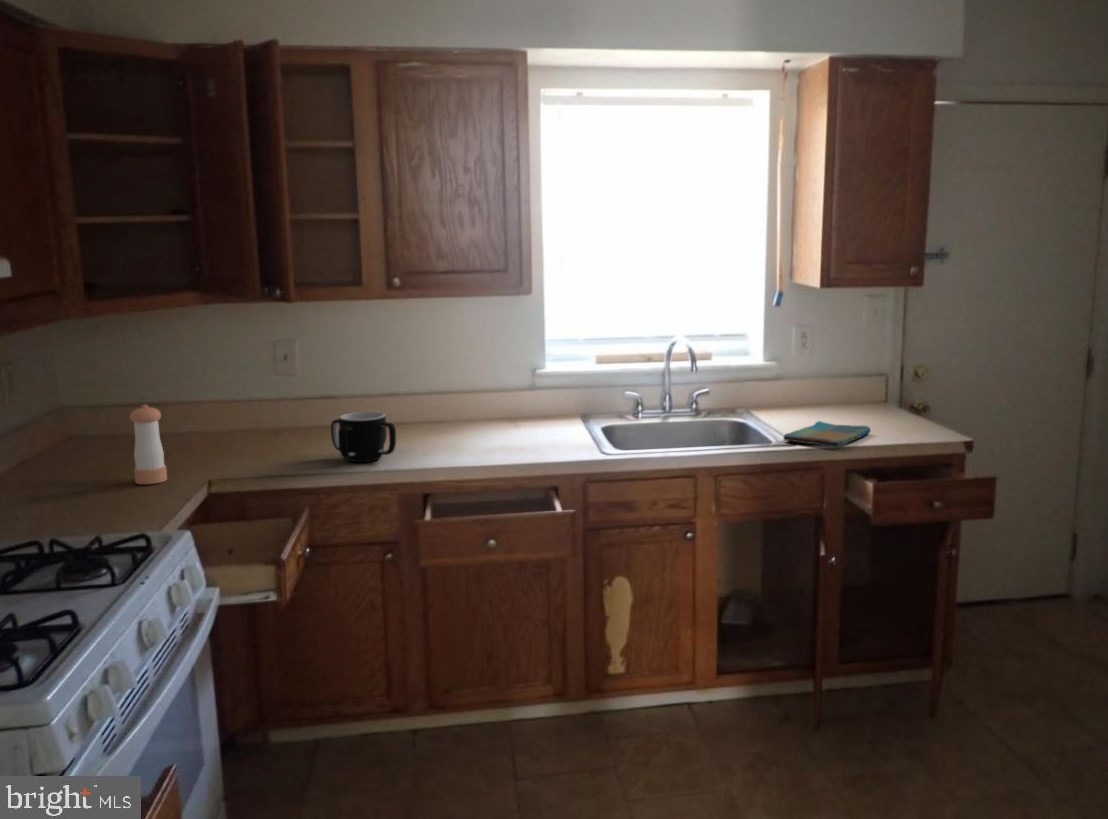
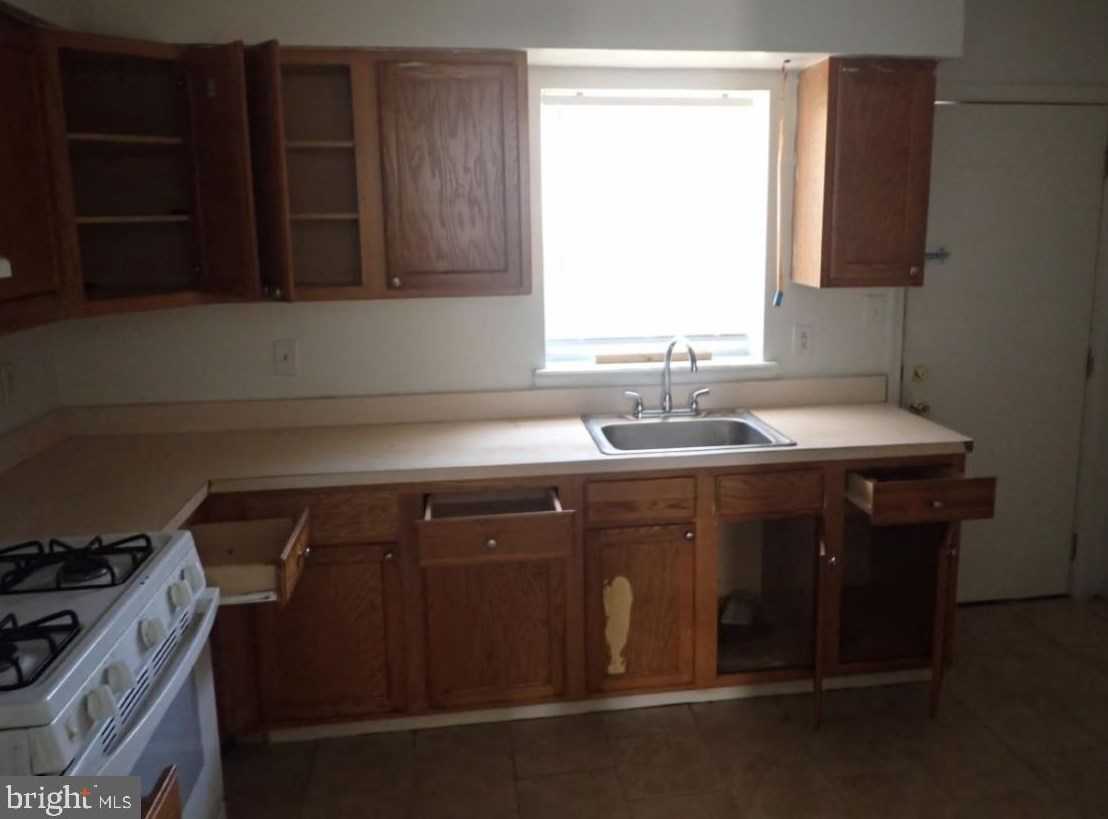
- dish towel (827, 433)
- mug (363, 437)
- pepper shaker (147, 443)
